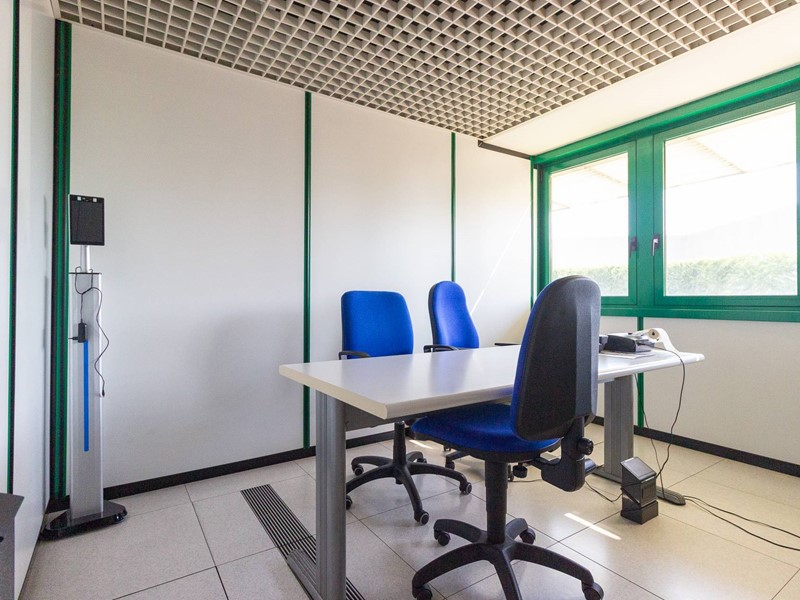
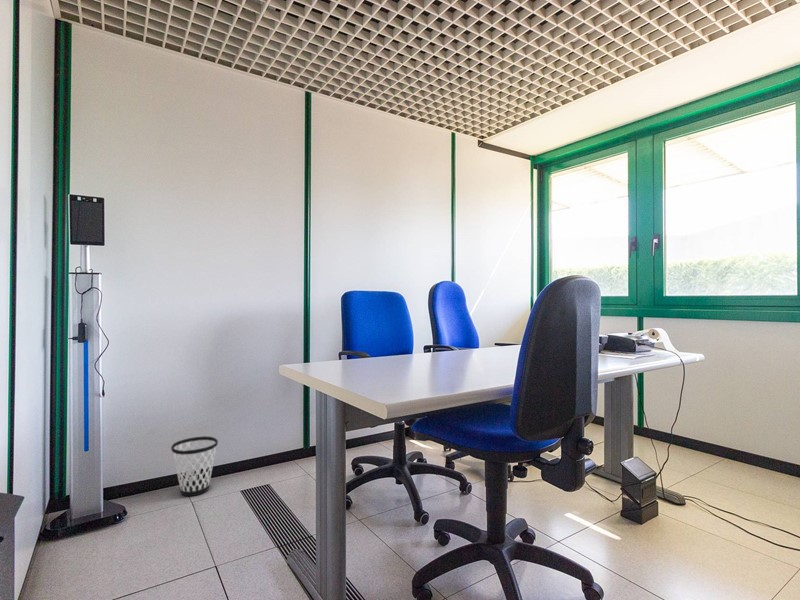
+ wastebasket (195, 467)
